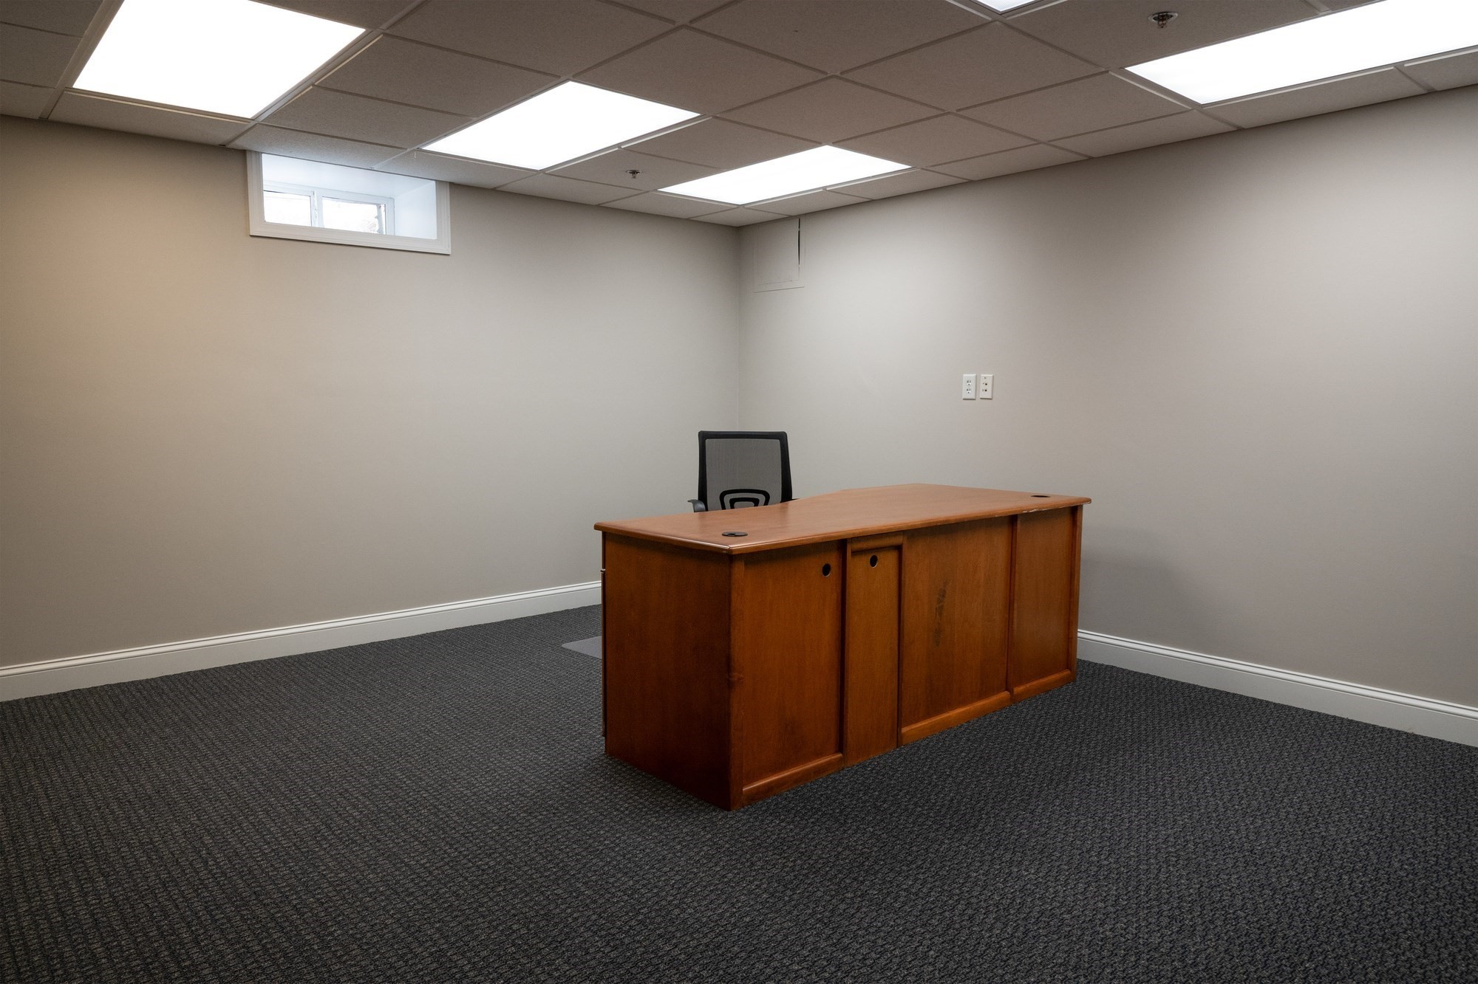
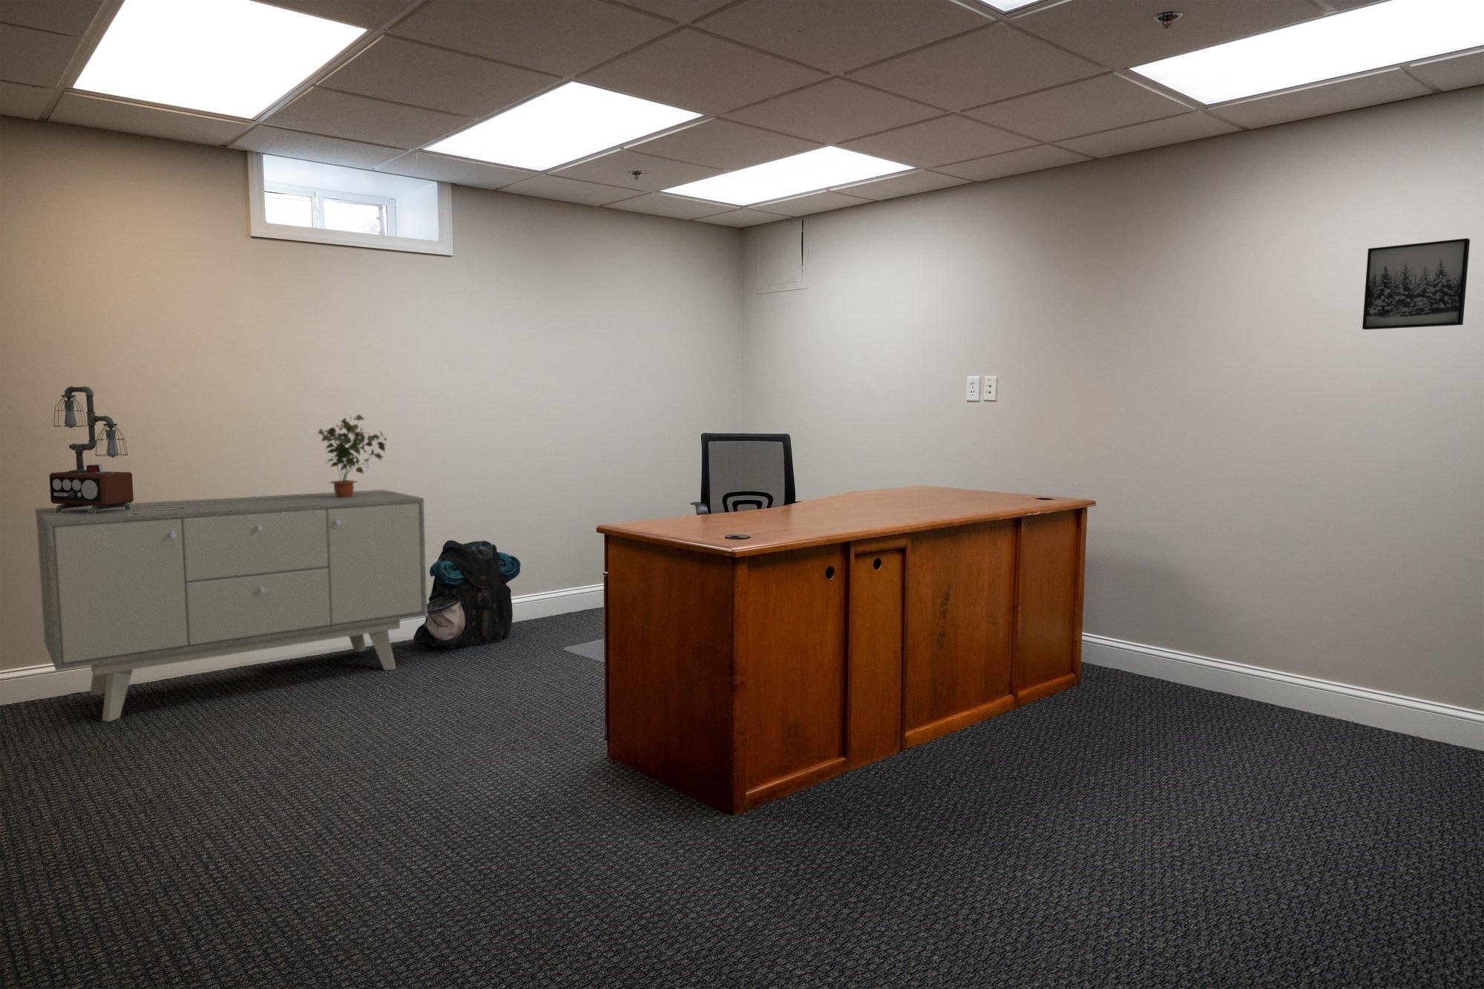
+ sideboard (247, 593)
+ potted plant (343, 456)
+ table lamp (117, 448)
+ wall art (1414, 286)
+ backpack (468, 589)
